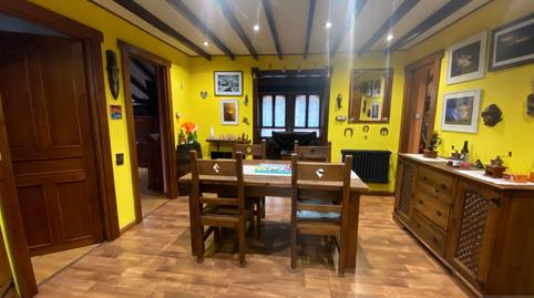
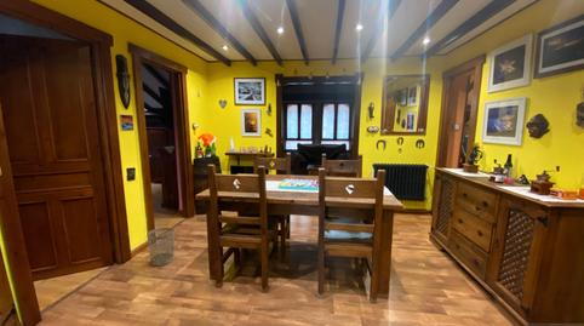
+ wastebasket (161, 246)
